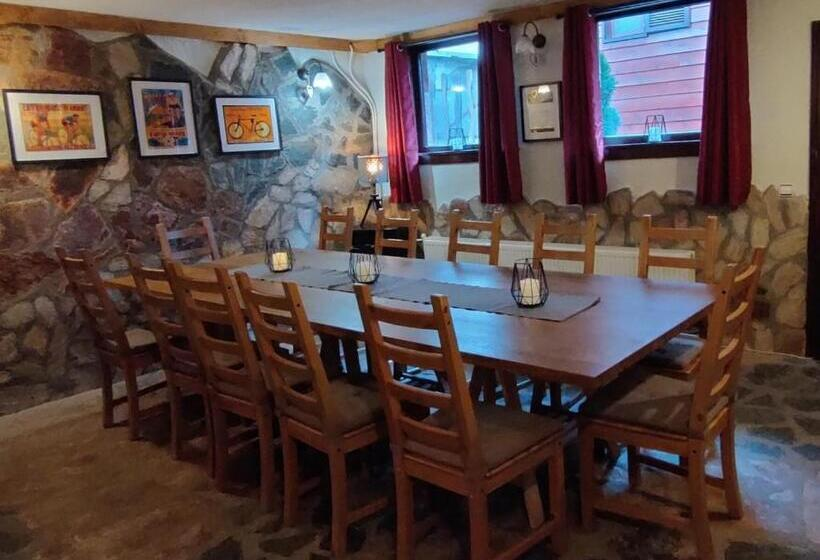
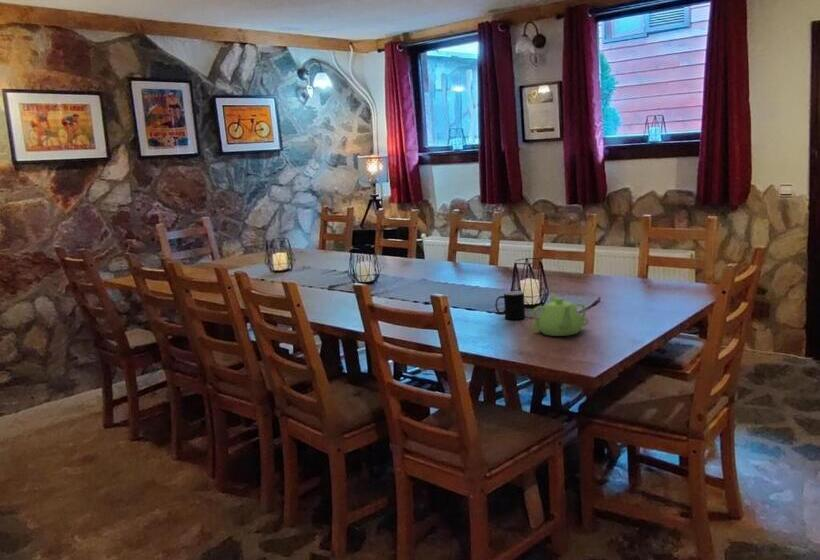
+ teapot (559, 315)
+ cup (509, 305)
